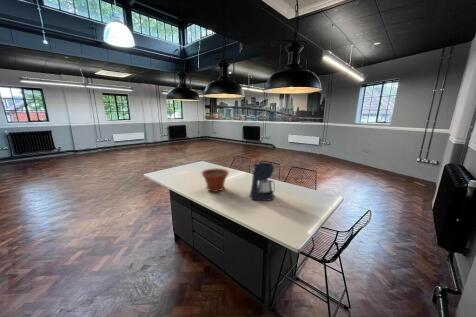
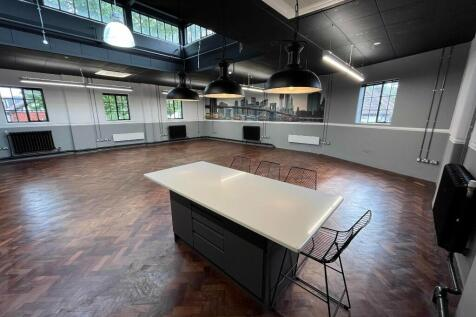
- coffee maker (262, 180)
- plant pot (215, 180)
